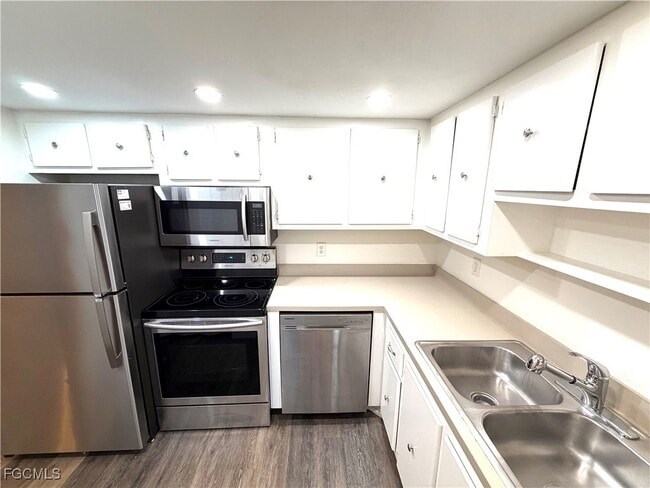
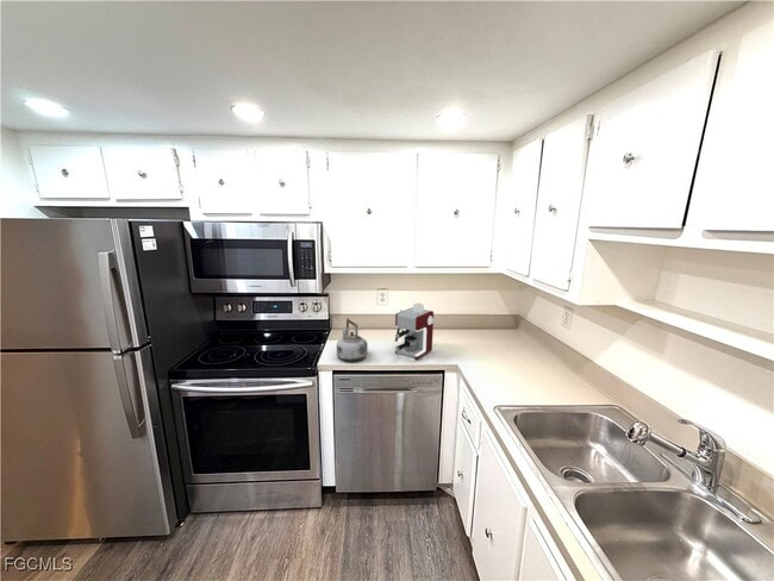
+ kettle (350, 337)
+ coffee maker (411, 330)
